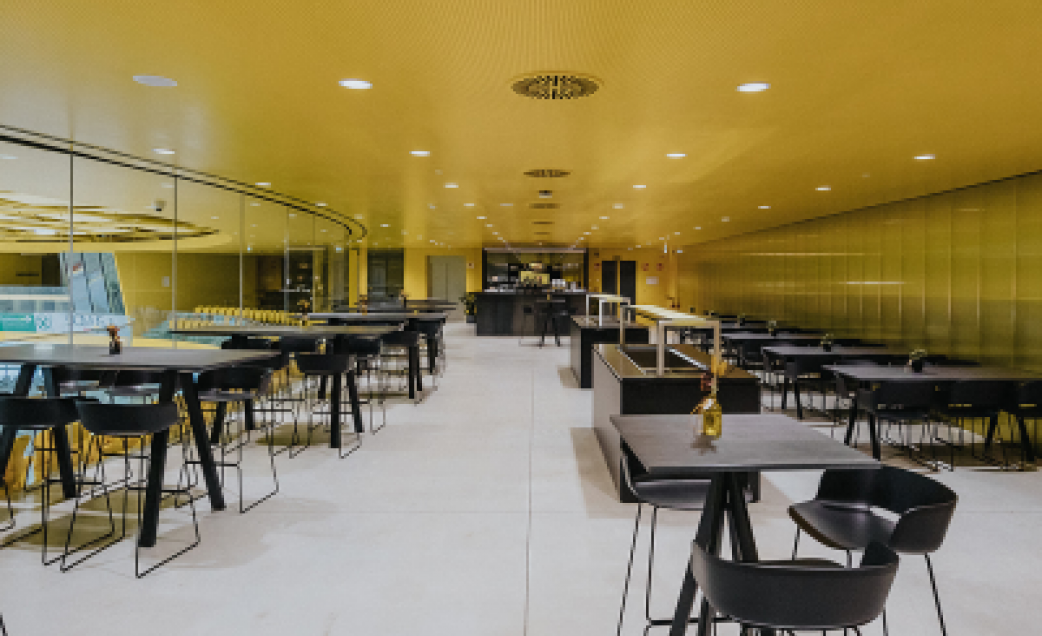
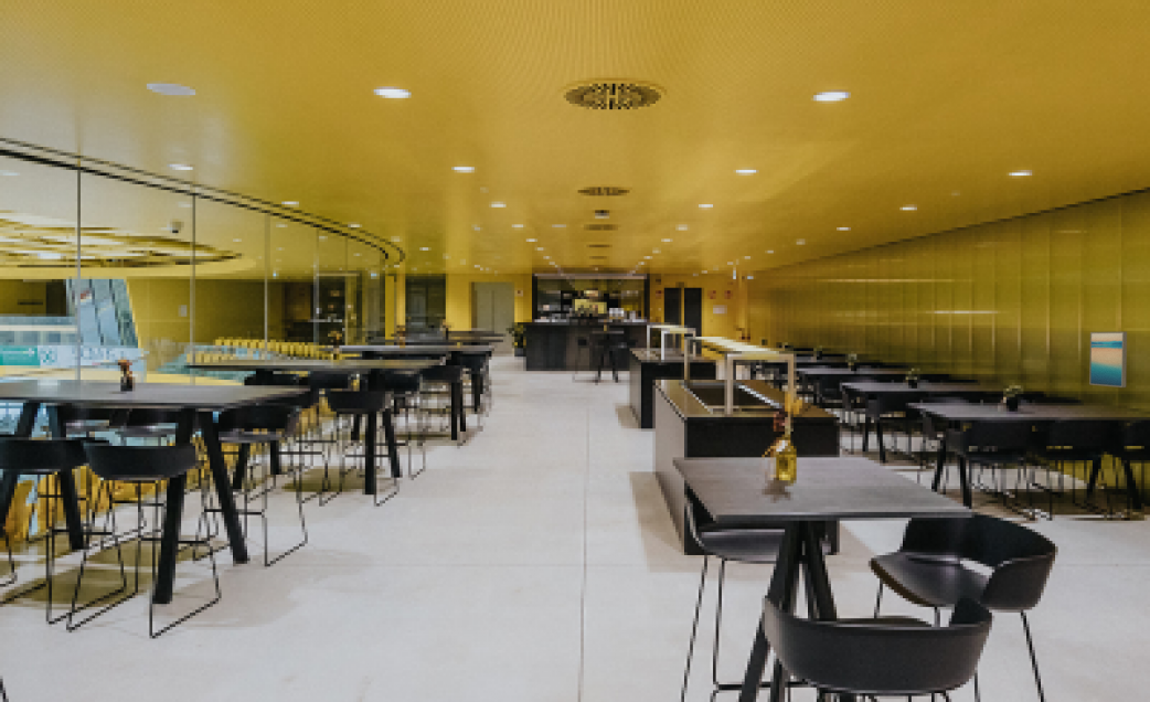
+ wall art (1107, 359)
